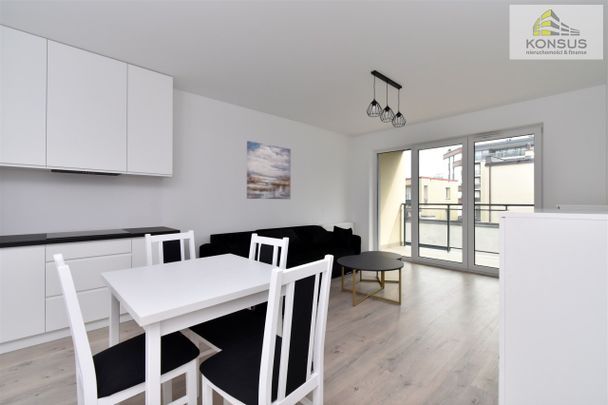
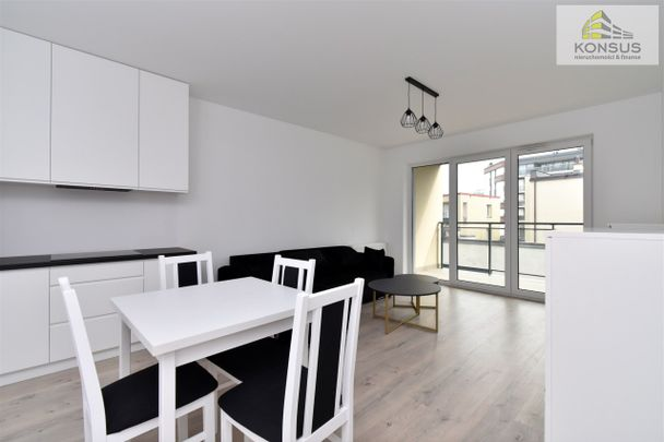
- wall art (270, 172)
